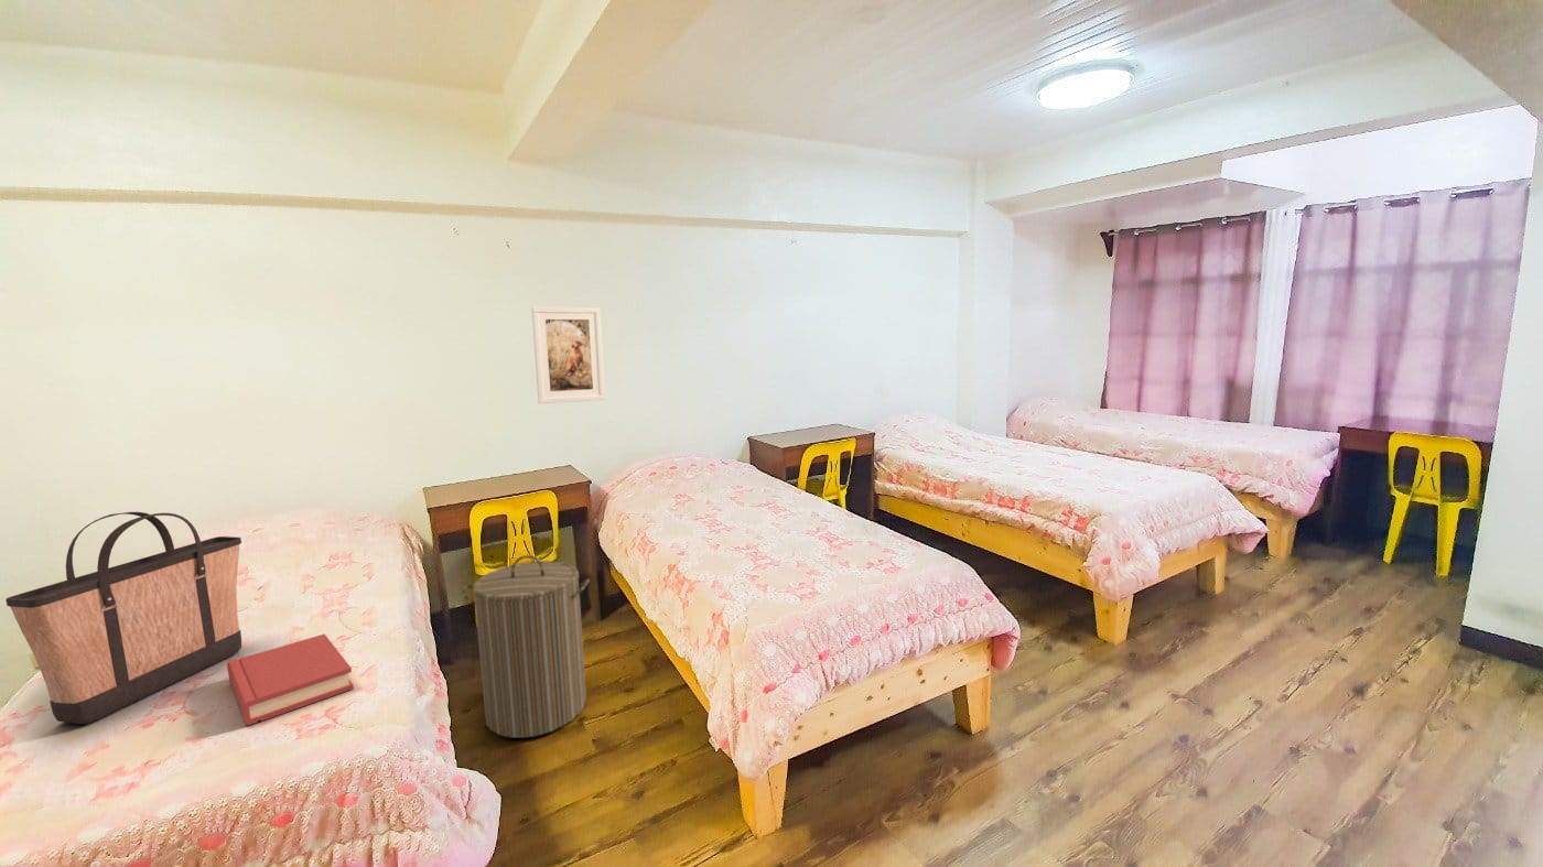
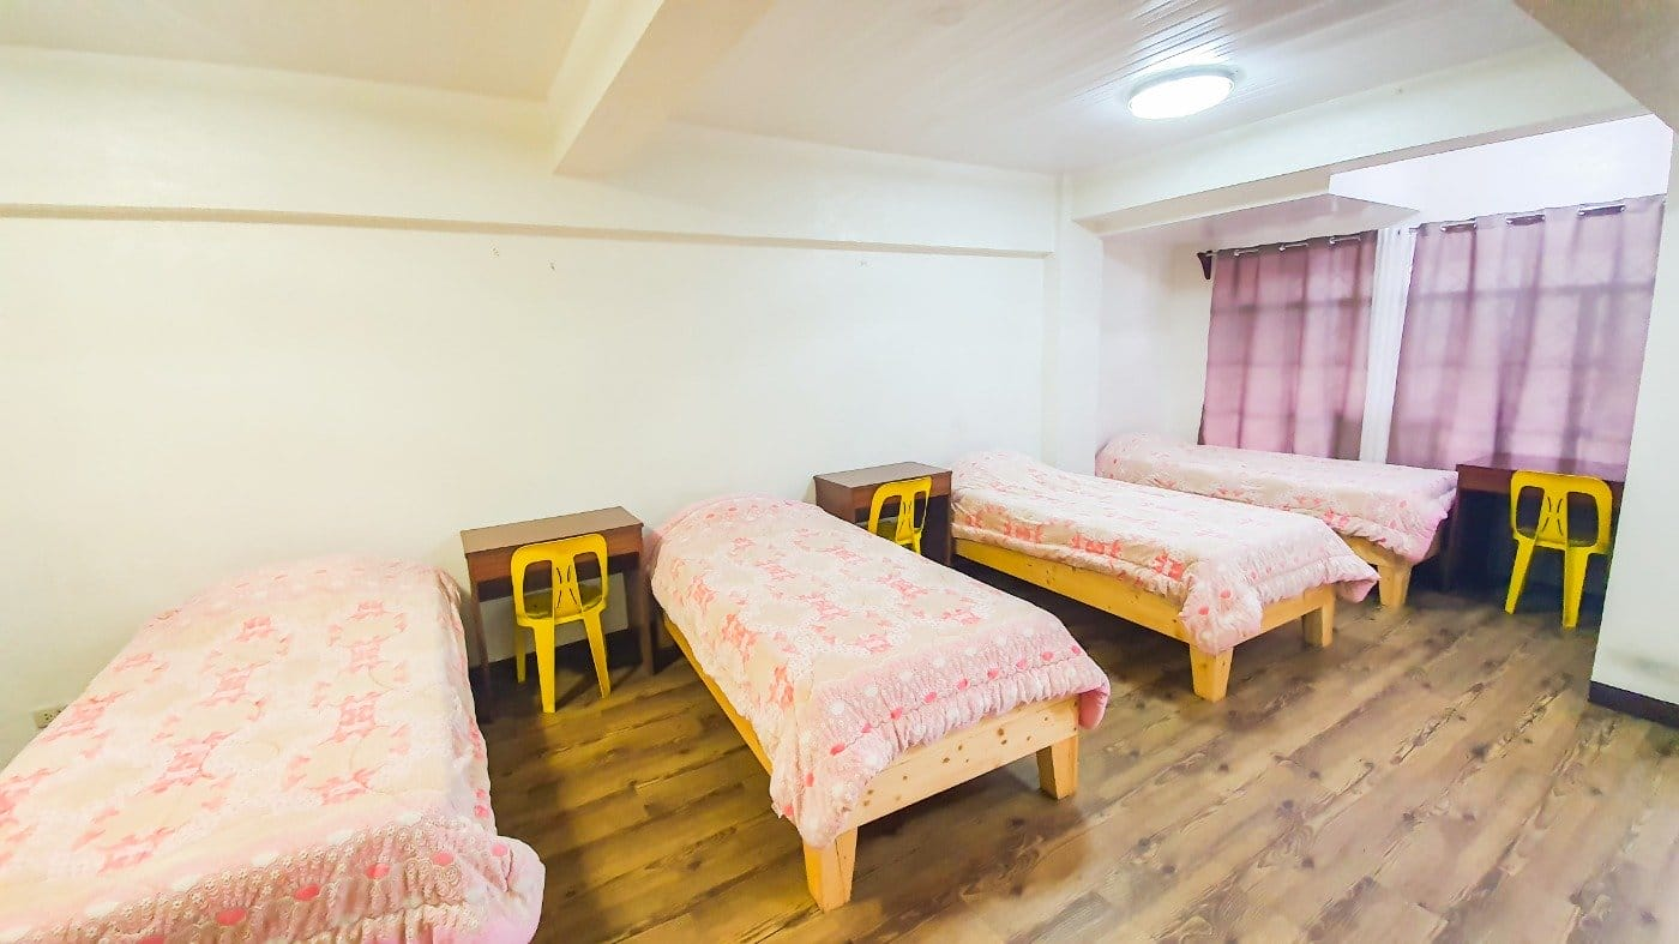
- hardback book (289, 674)
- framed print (569, 355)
- laundry hamper (531, 633)
- shopping bag (145, 600)
